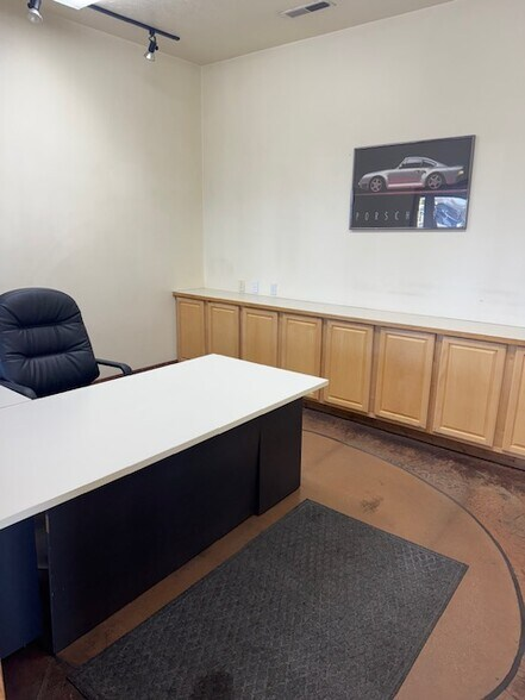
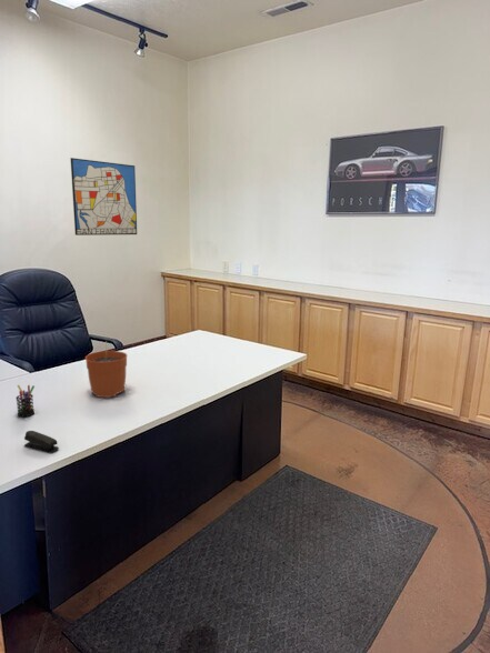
+ stapler (40, 440)
+ pen holder (27, 398)
+ wall art (106, 199)
+ plant pot (107, 364)
